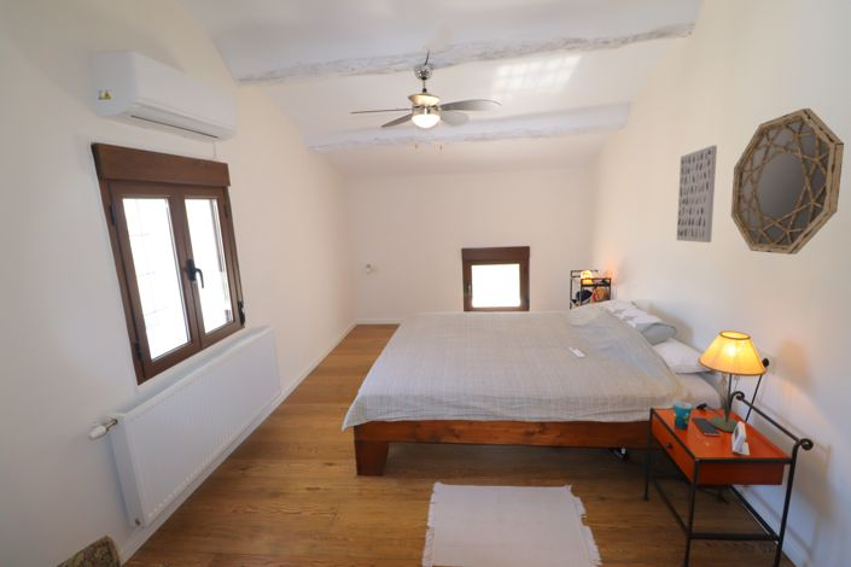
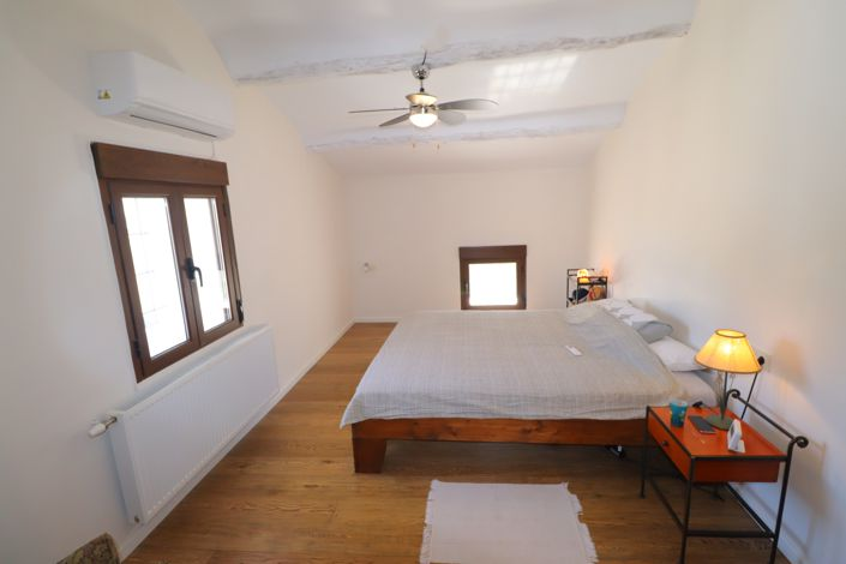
- wall art (694, 197)
- home mirror (777, 186)
